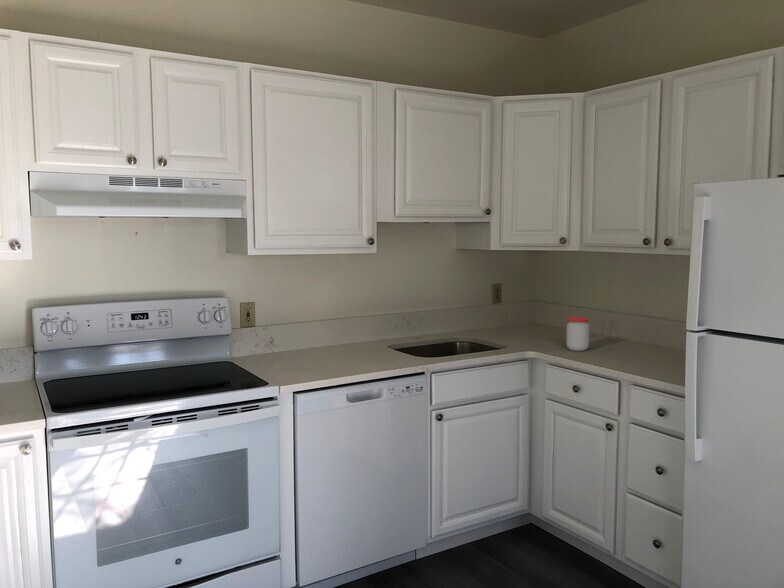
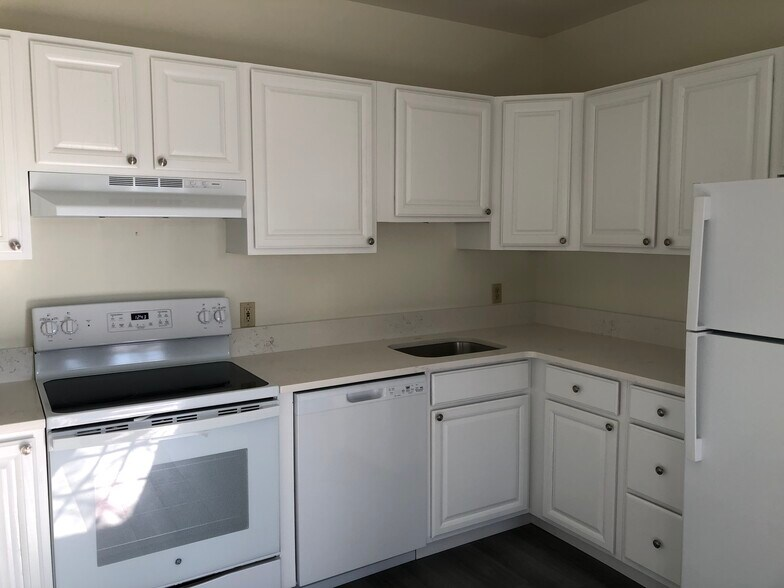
- jar (577, 333)
